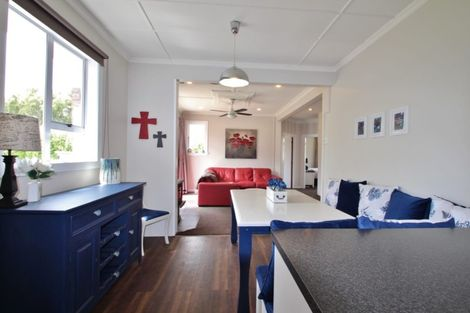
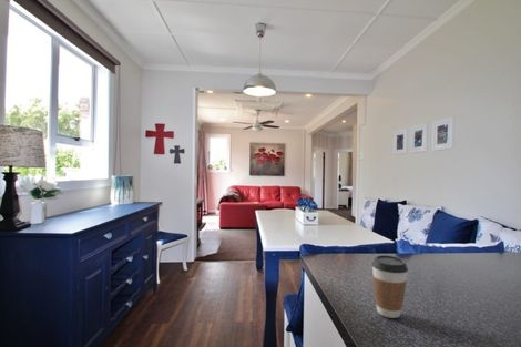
+ coffee cup (389, 286)
